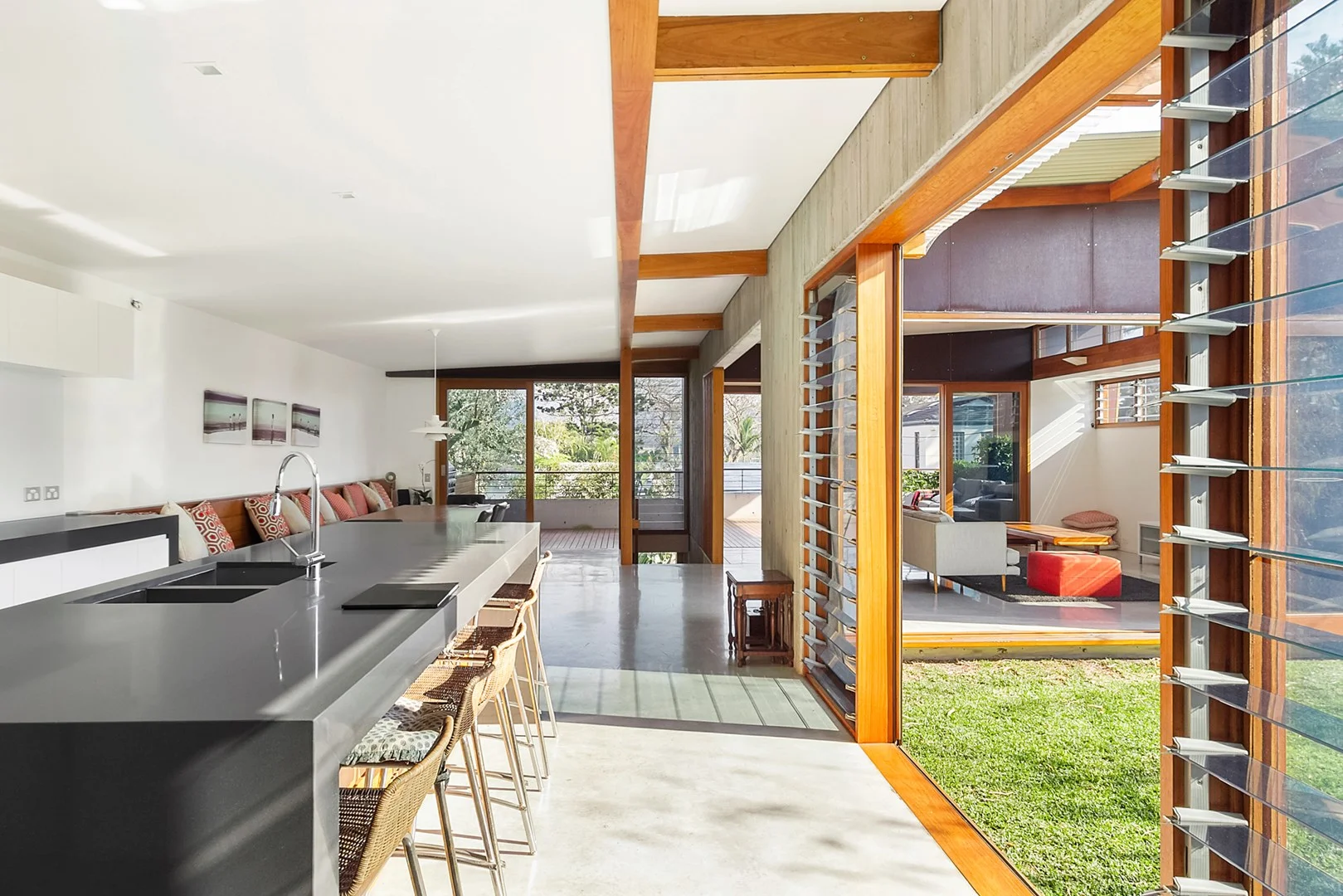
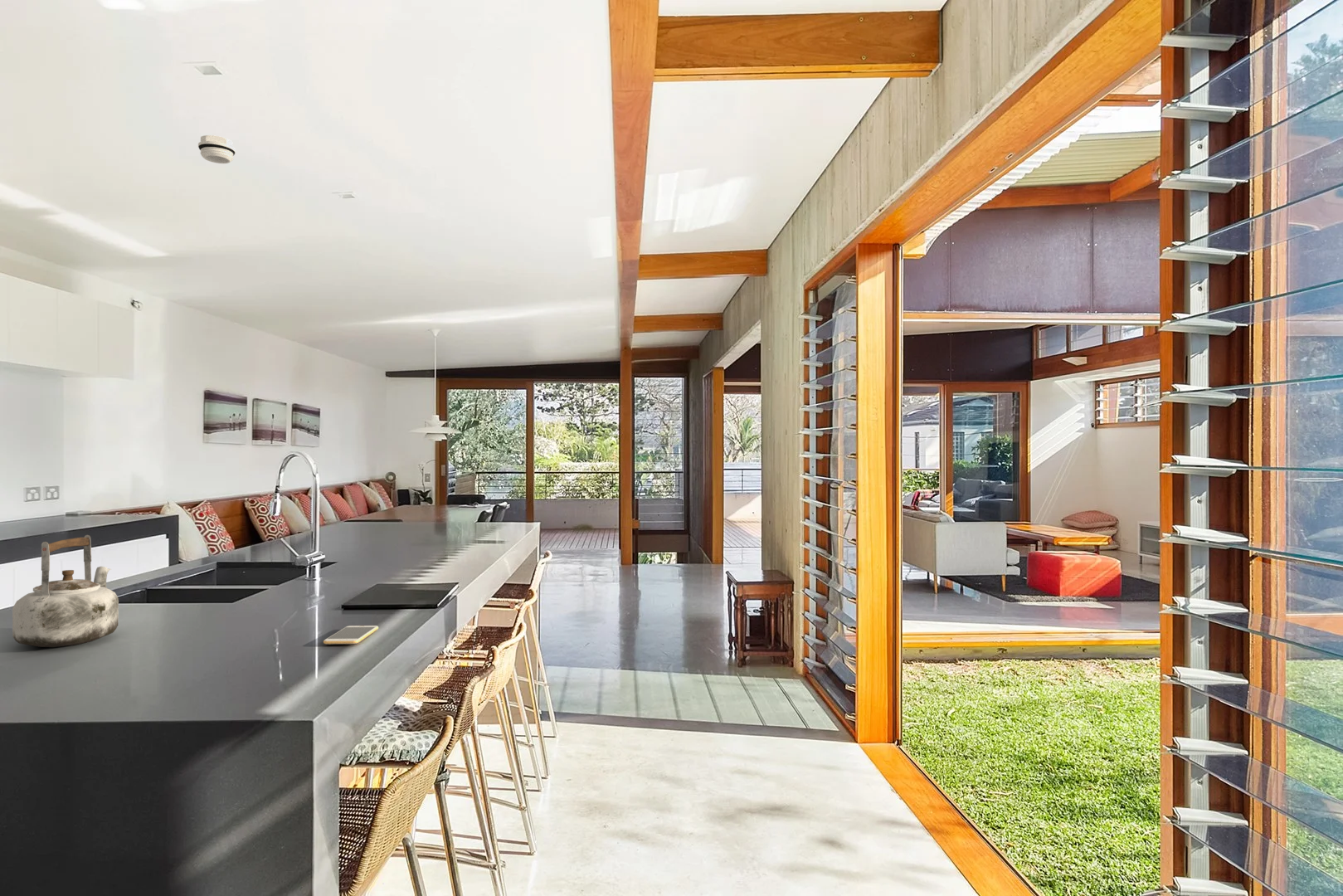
+ kettle (74, 587)
+ smartphone (352, 634)
+ smoke detector (217, 149)
